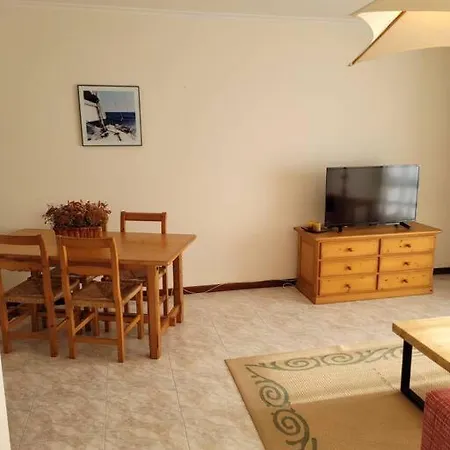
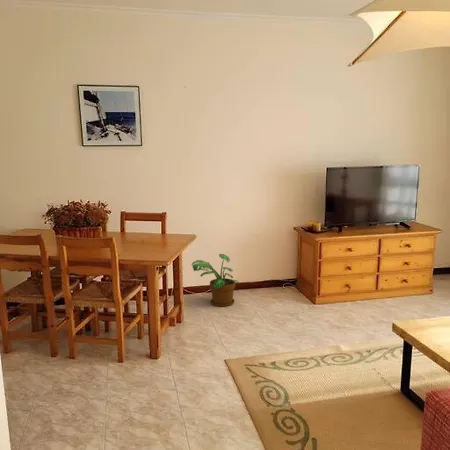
+ potted plant (214, 279)
